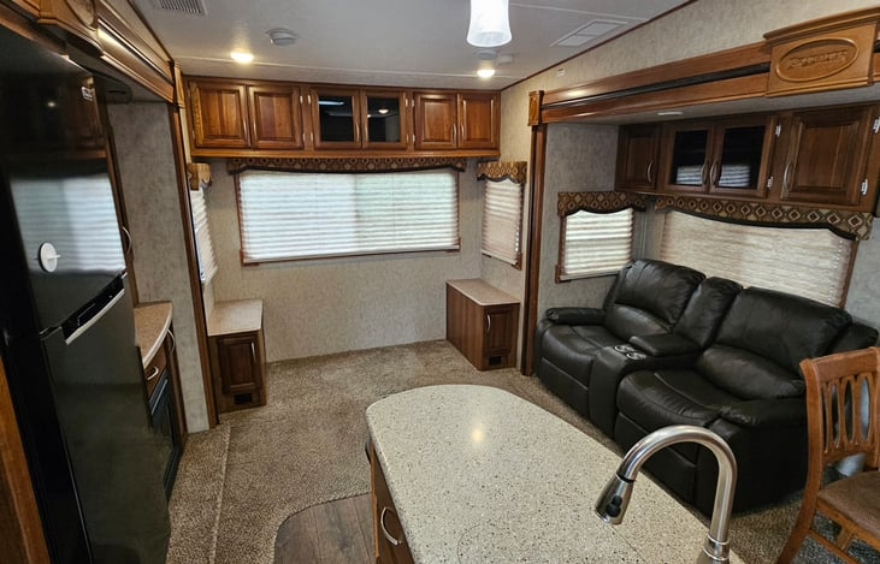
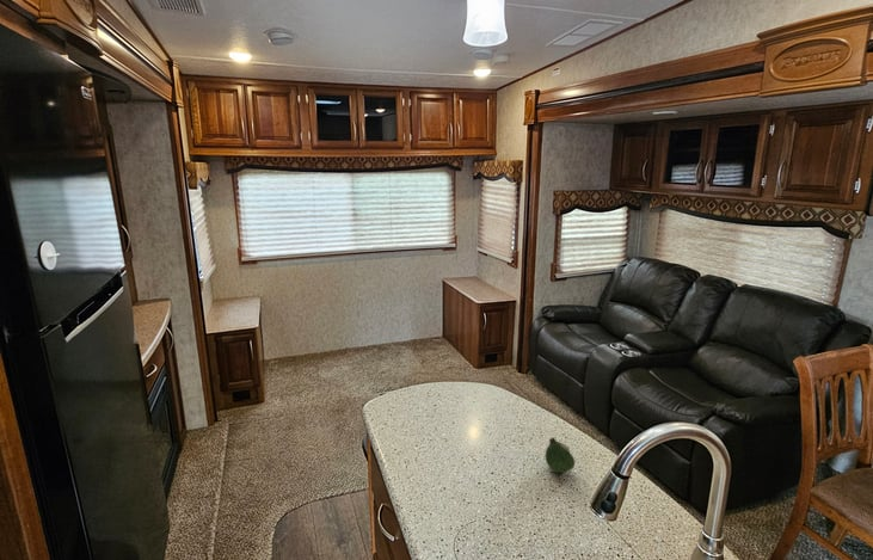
+ fruit (560, 454)
